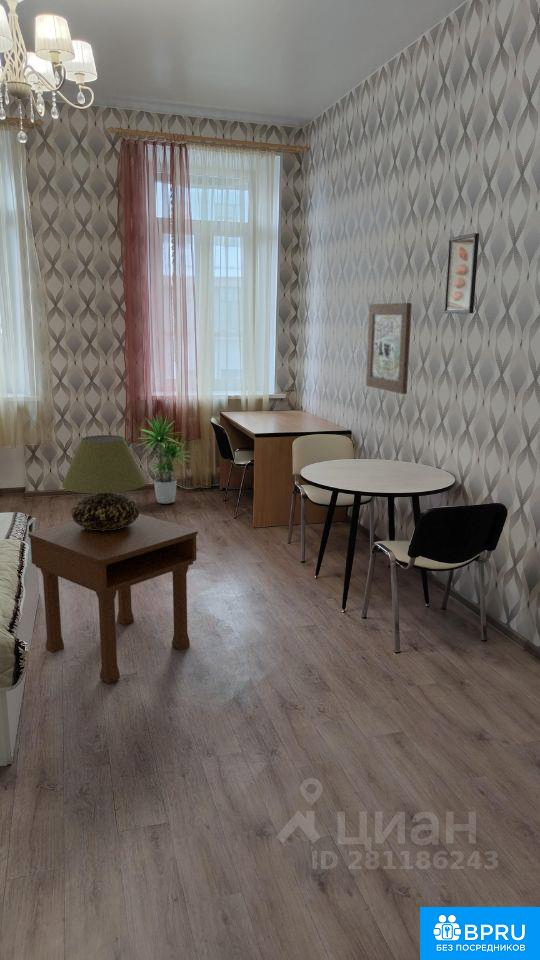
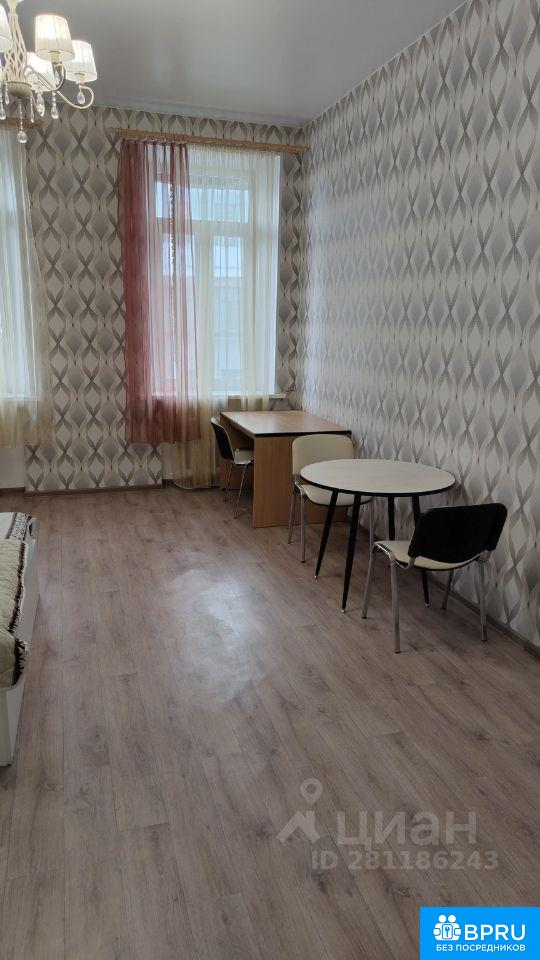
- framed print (460, 275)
- wall art (387, 347)
- table lamp (104, 482)
- nightstand (116, 590)
- potted plant (164, 457)
